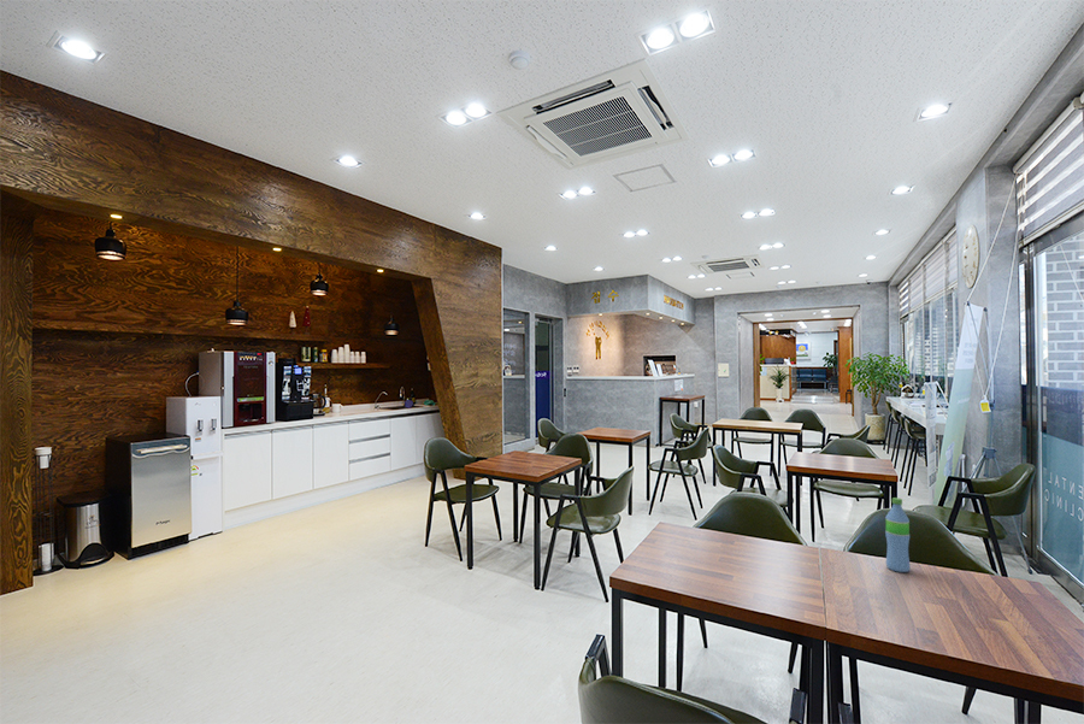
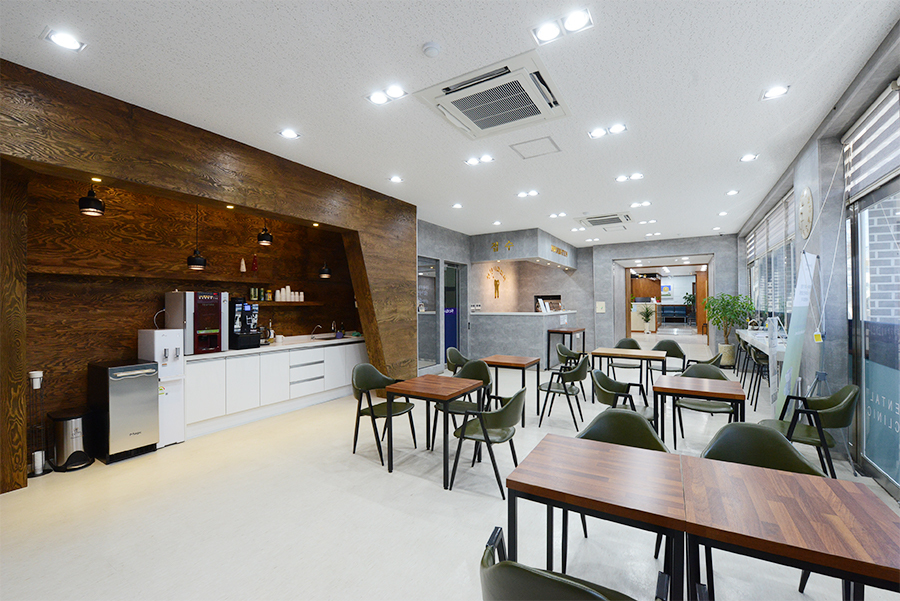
- water bottle (897, 534)
